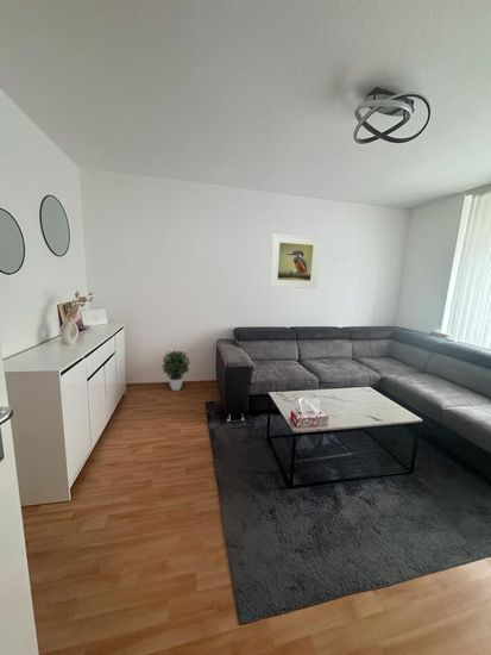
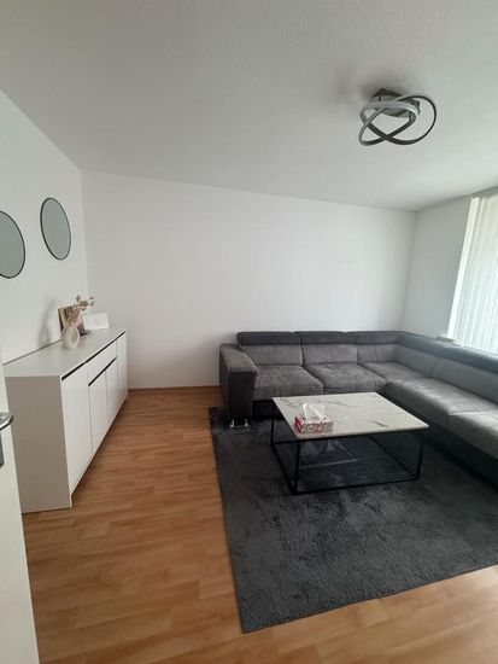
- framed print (295, 262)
- potted plant (176, 370)
